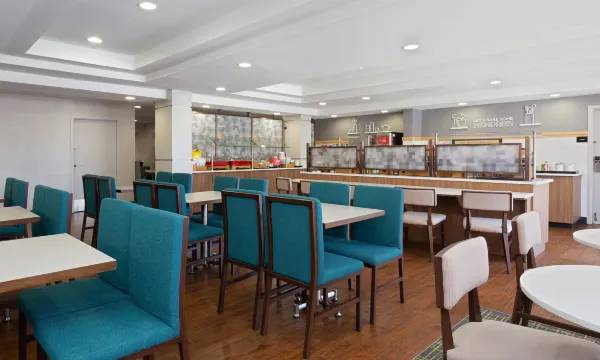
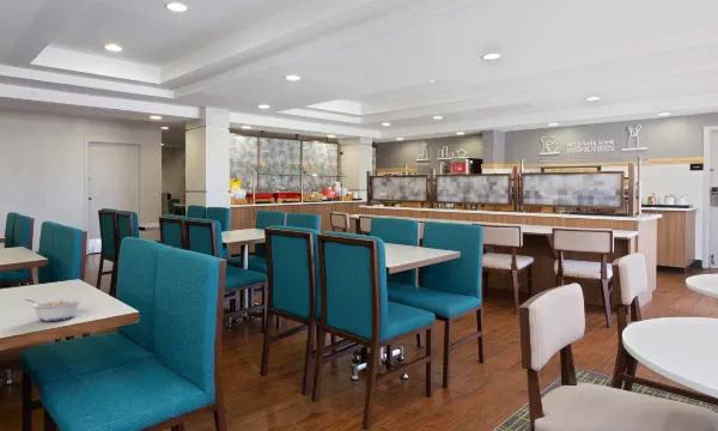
+ legume (55, 308)
